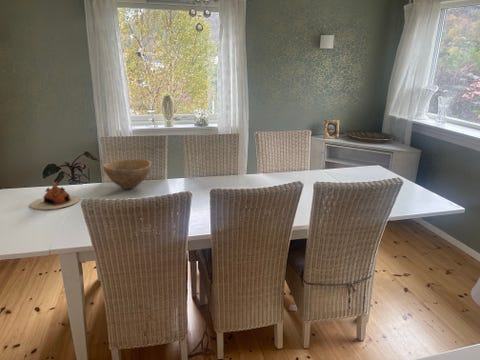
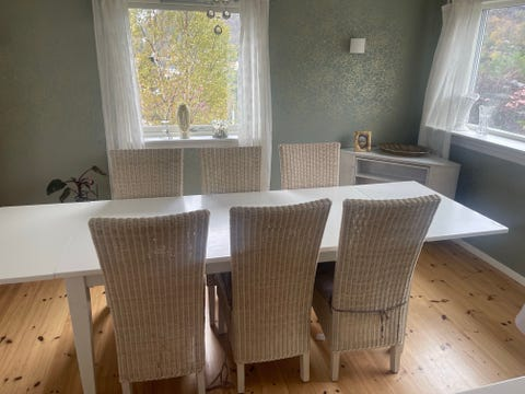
- teapot (54, 192)
- bowl (128, 175)
